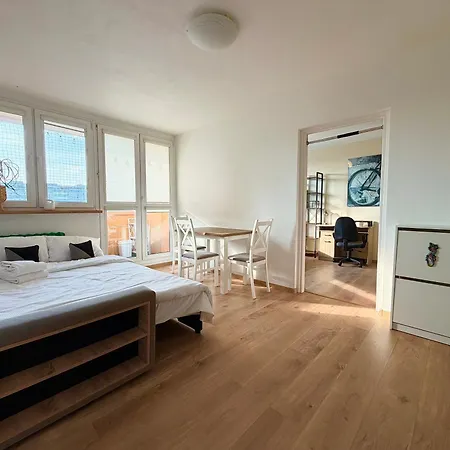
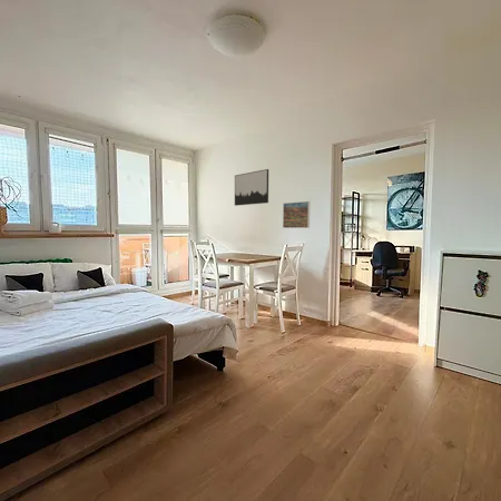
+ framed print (295, 215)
+ wall art (250, 188)
